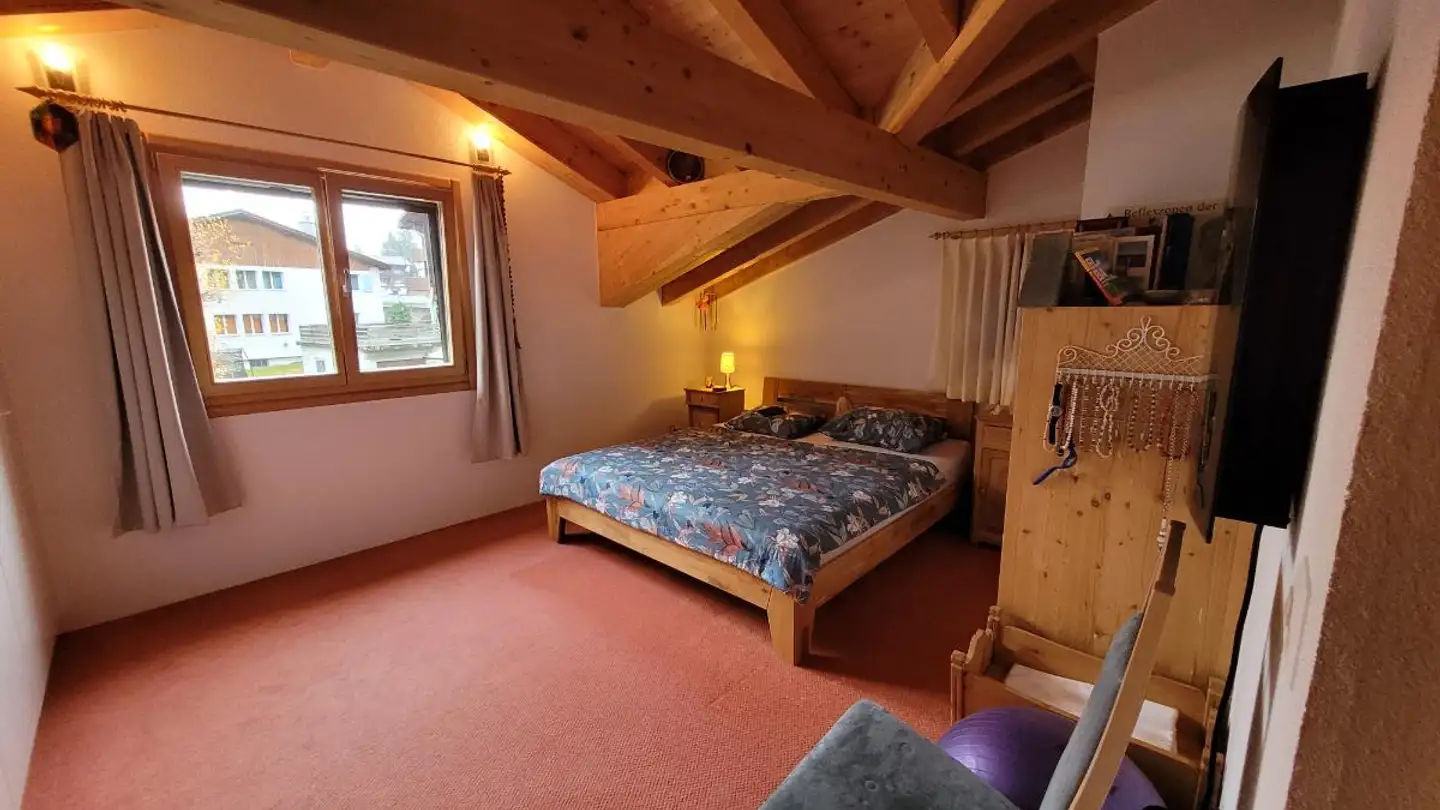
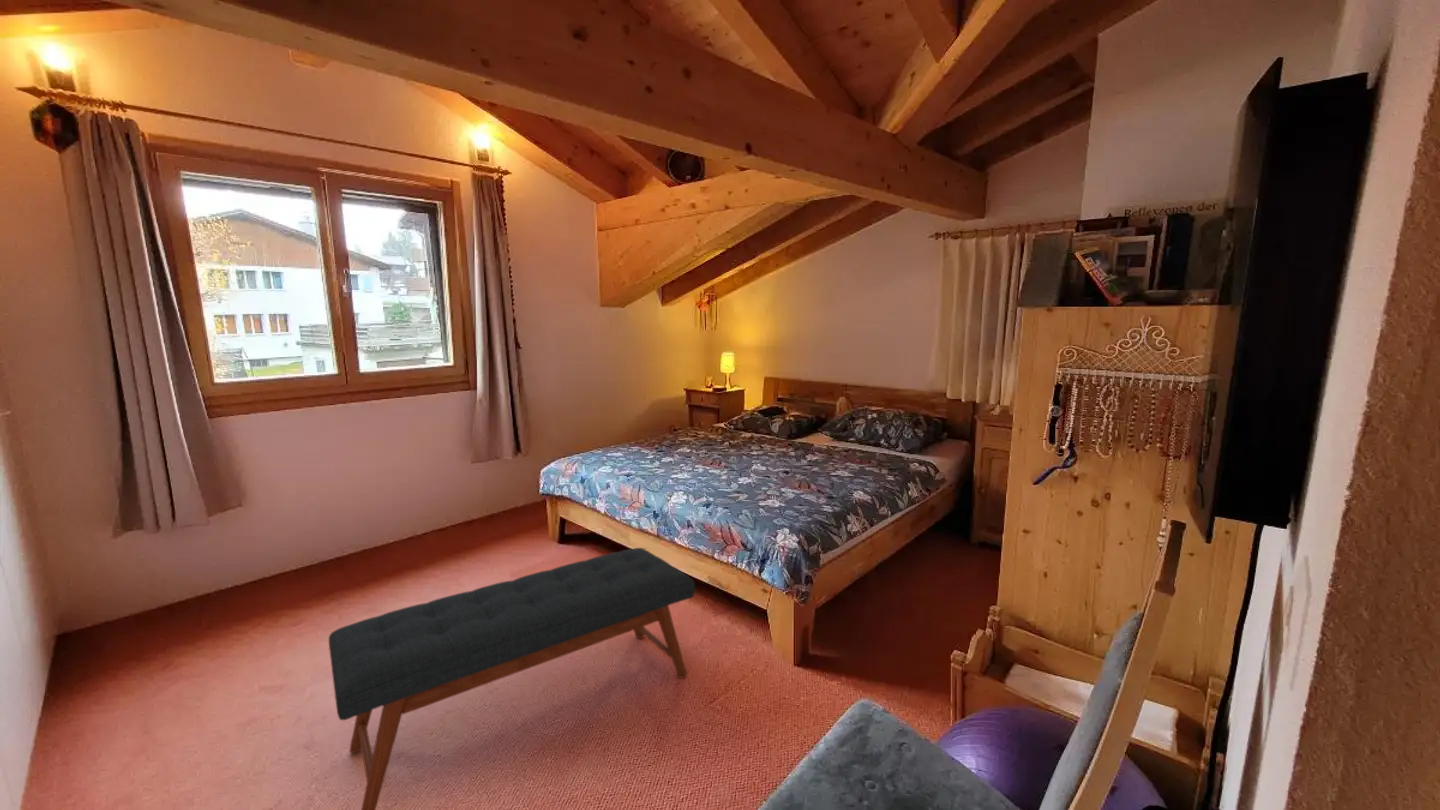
+ bench (531, 652)
